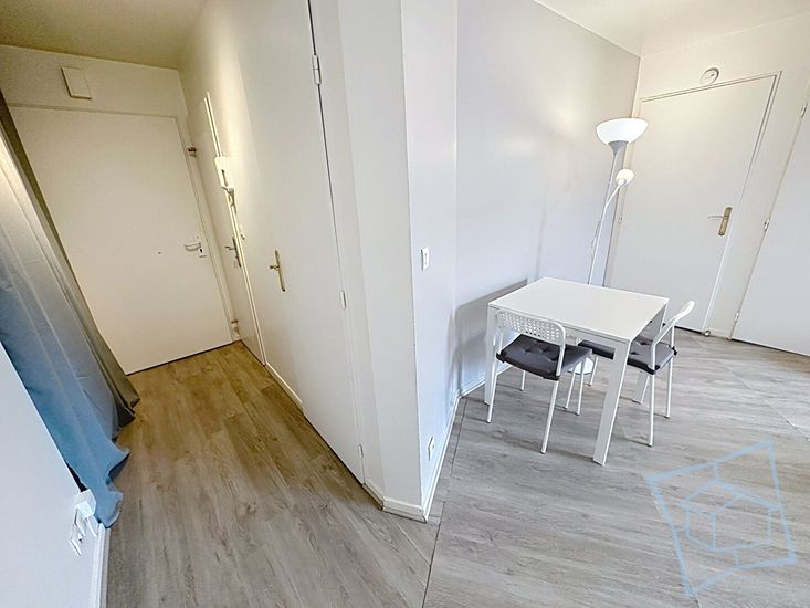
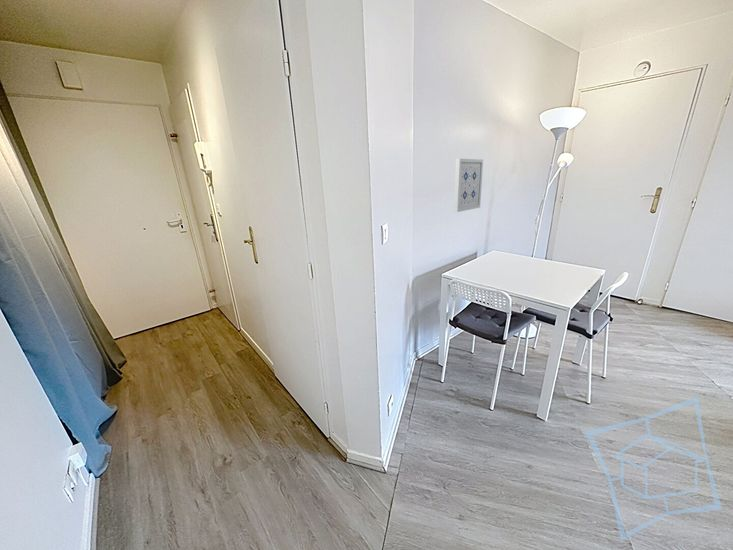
+ wall art (468, 185)
